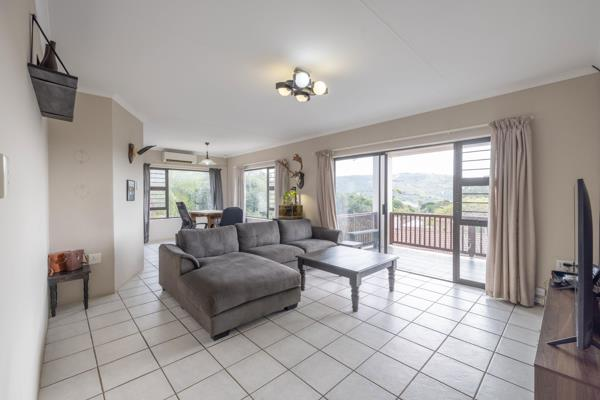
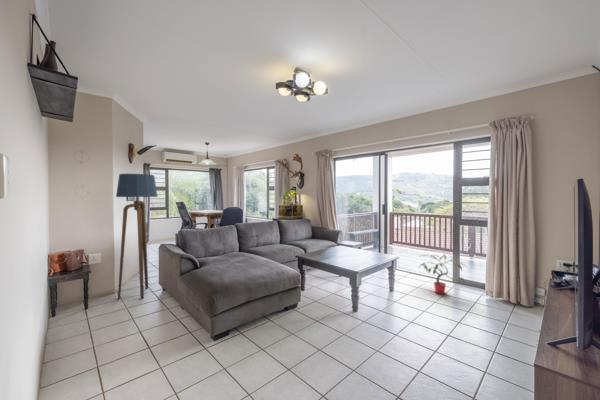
+ floor lamp (138, 234)
+ potted plant (441, 273)
